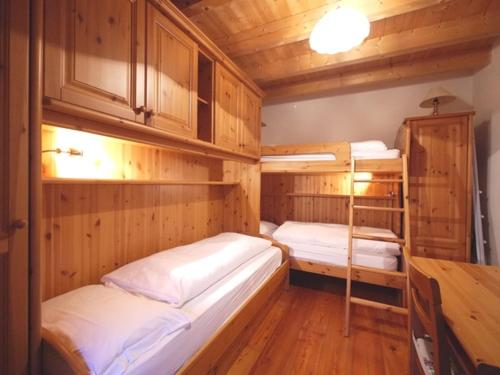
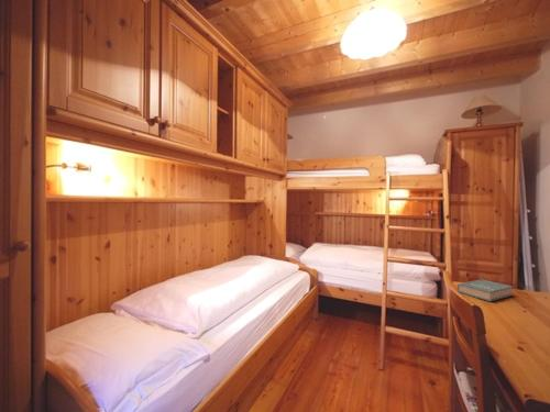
+ book (484, 289)
